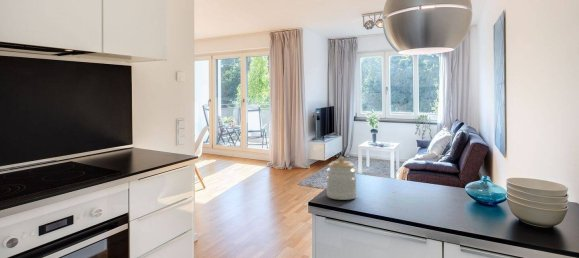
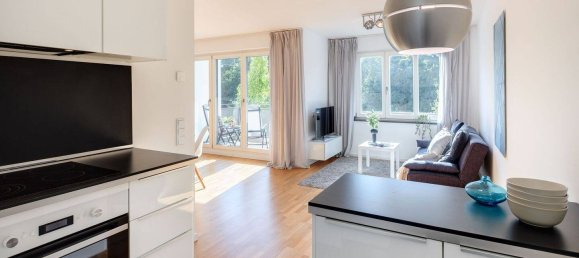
- jar (341, 176)
